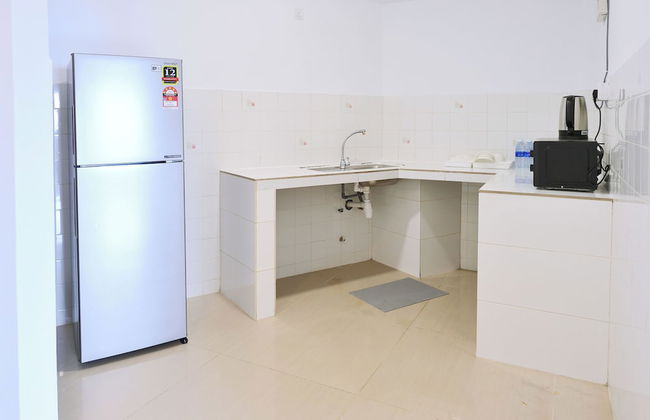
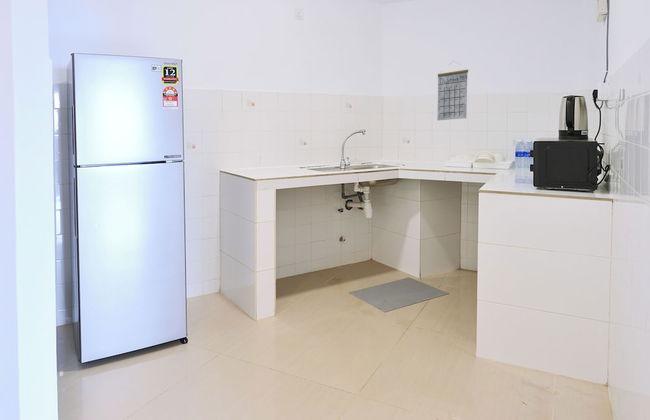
+ calendar (452, 90)
